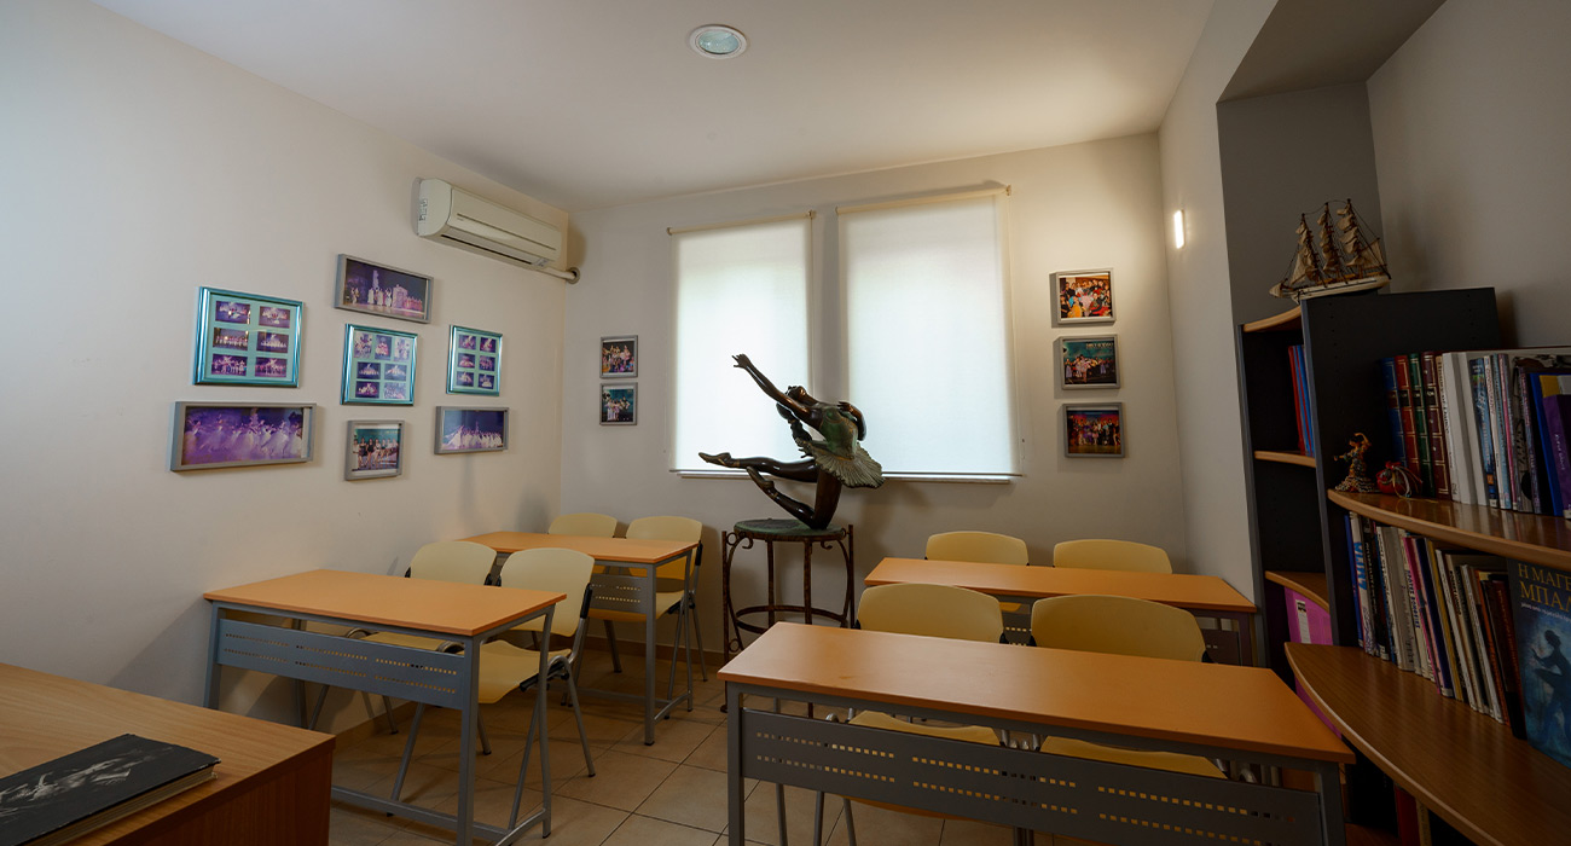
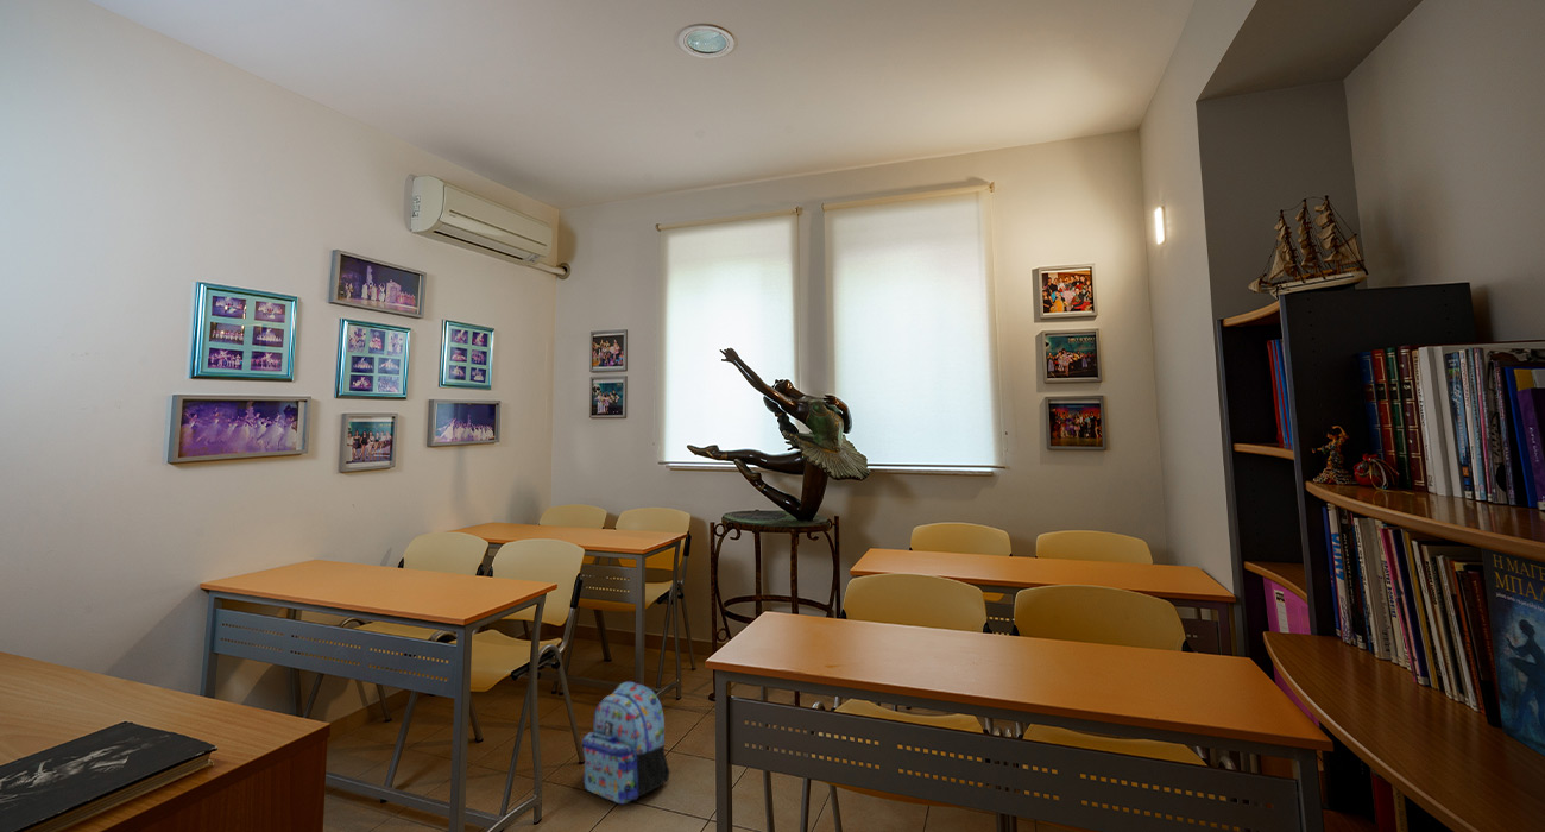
+ backpack (624, 736)
